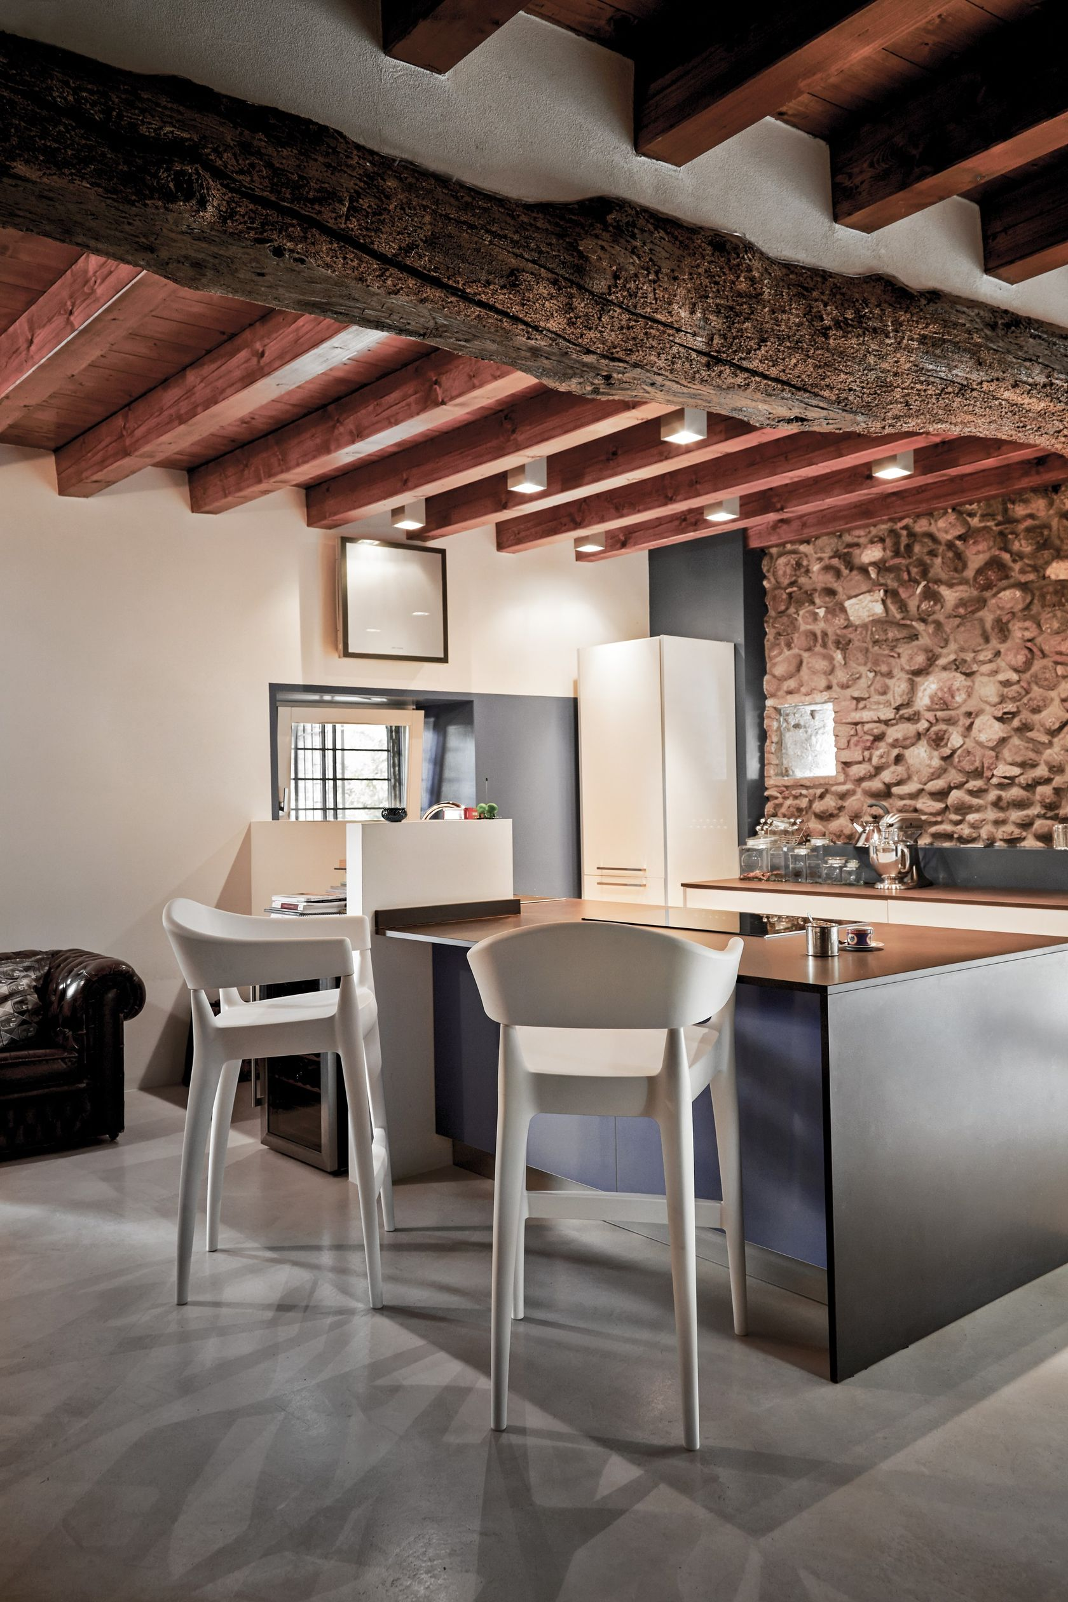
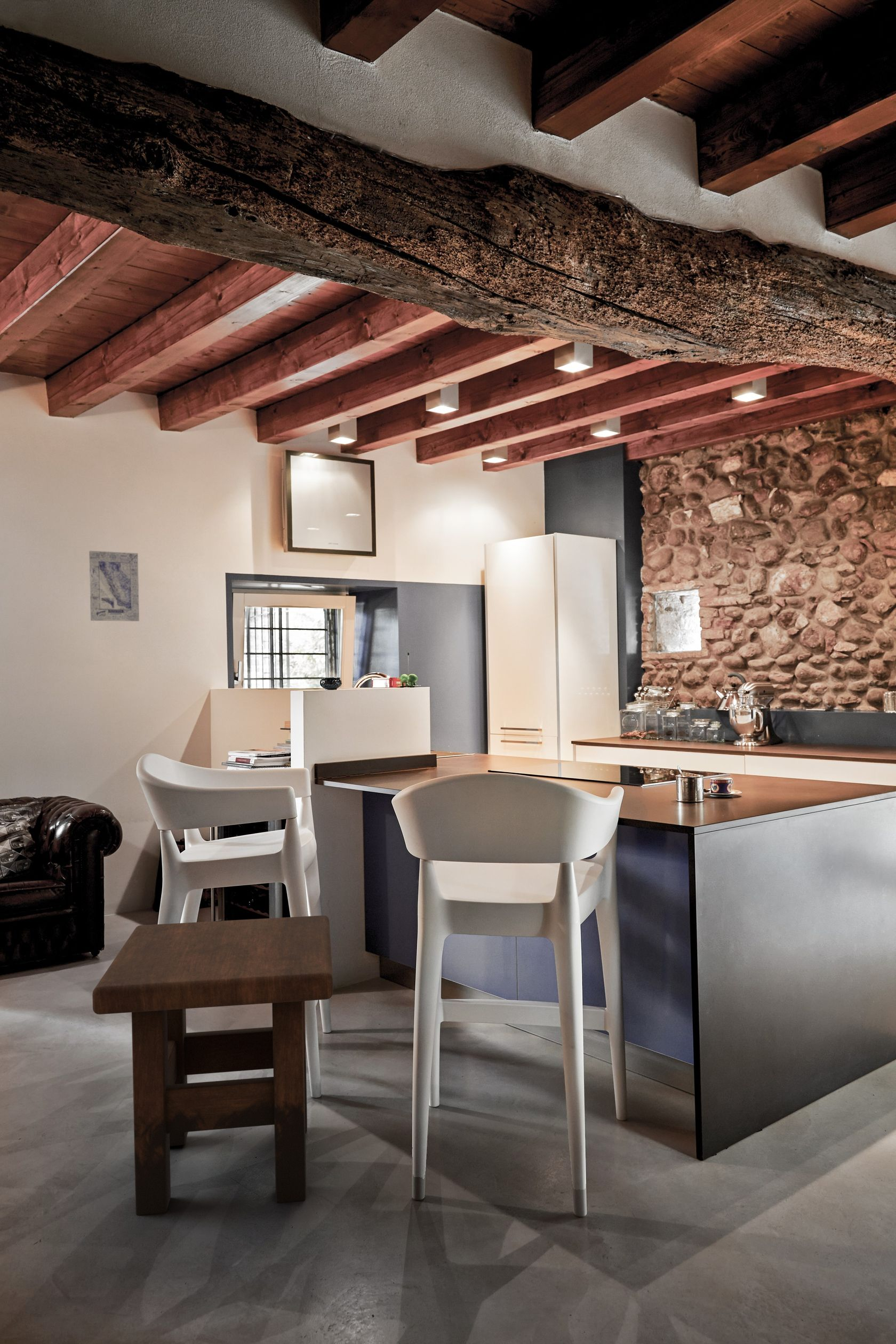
+ side table (227, 1057)
+ wall art (114, 586)
